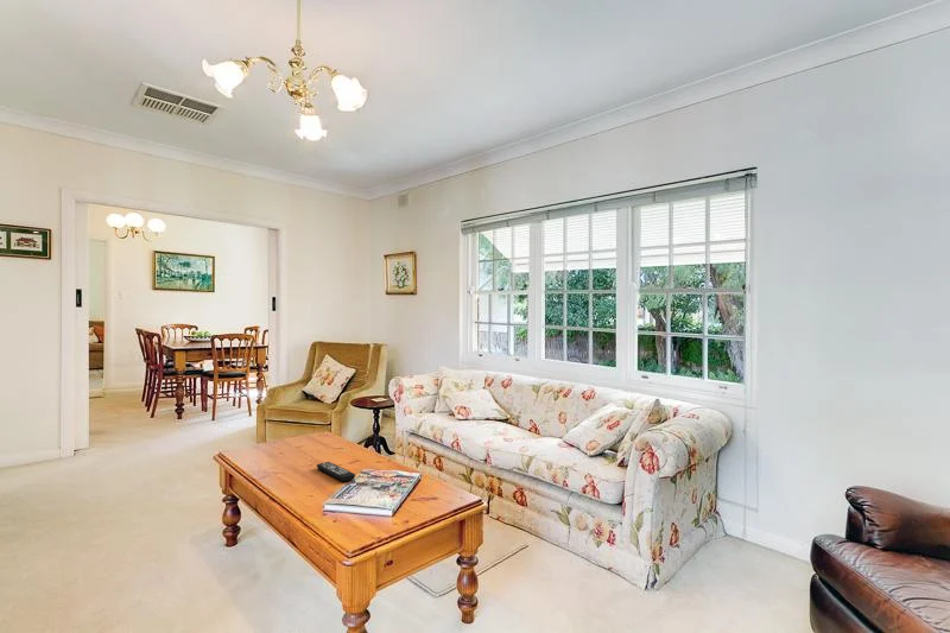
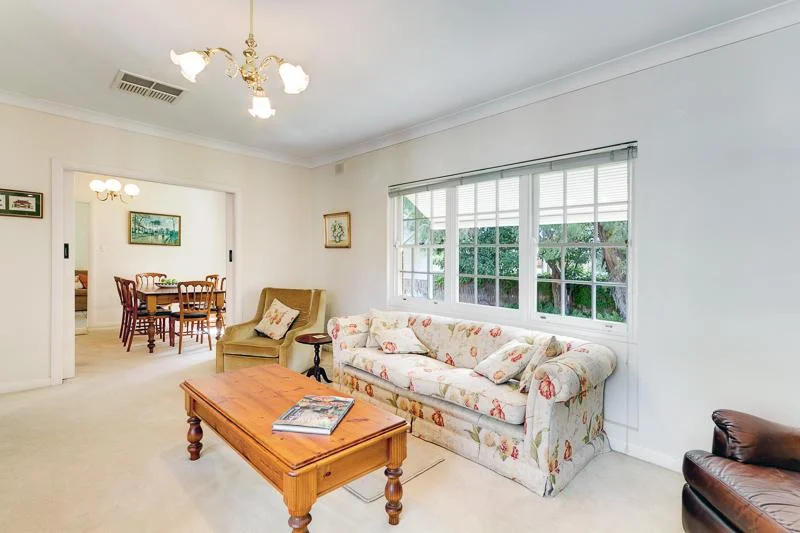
- remote control (335, 470)
